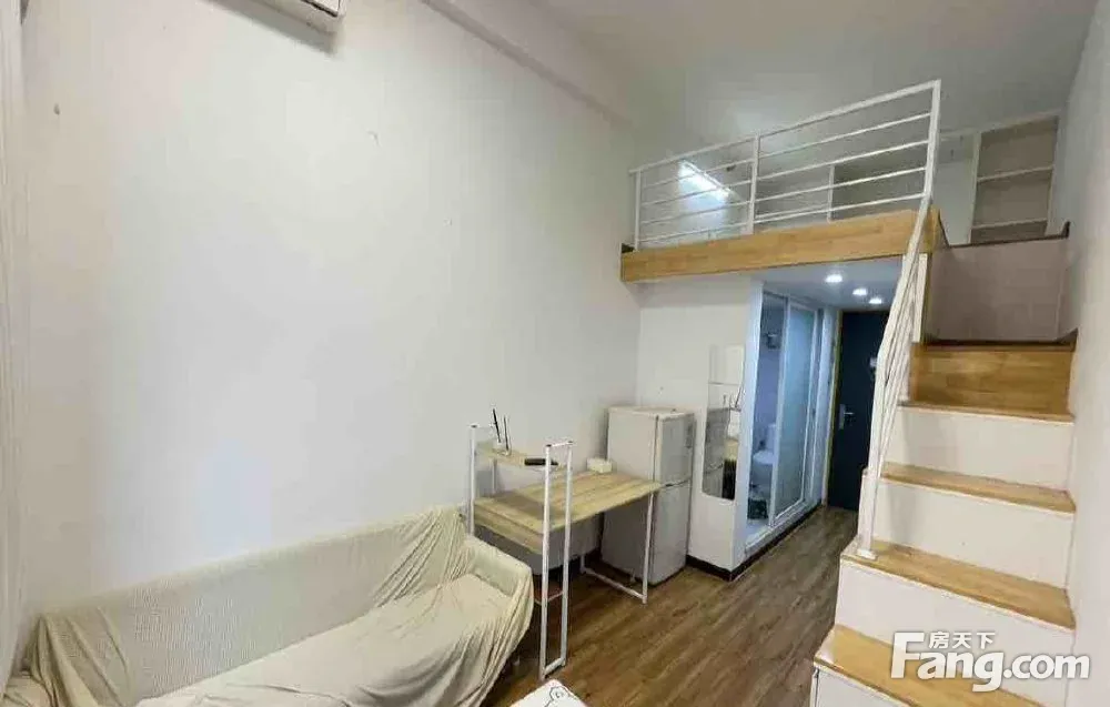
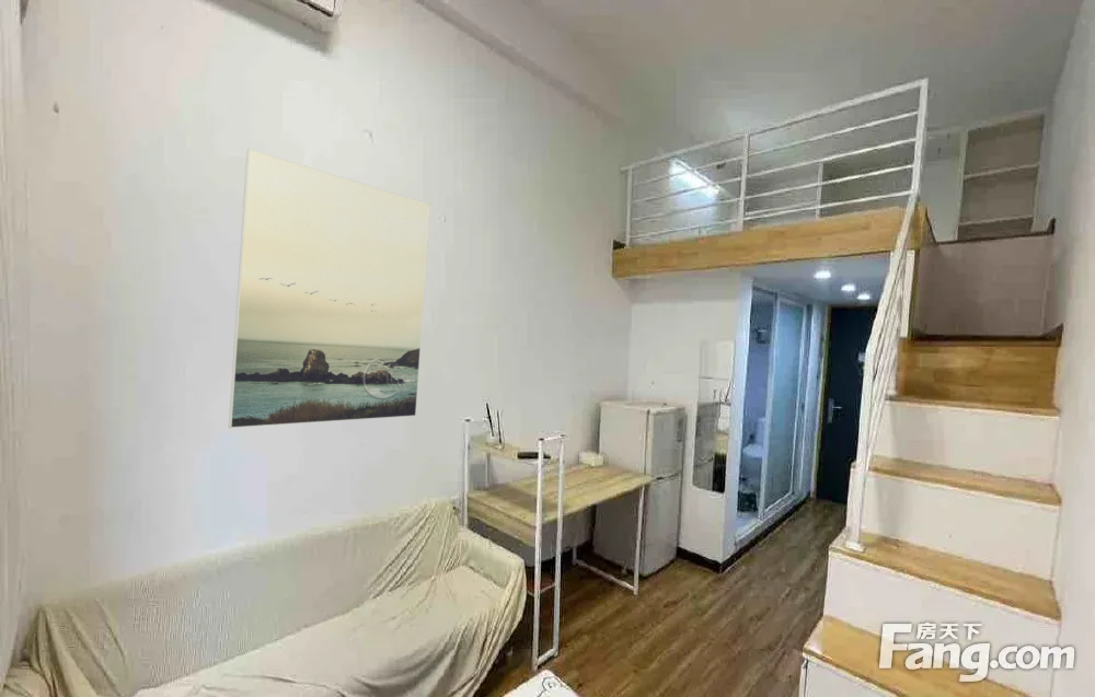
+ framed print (343, 300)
